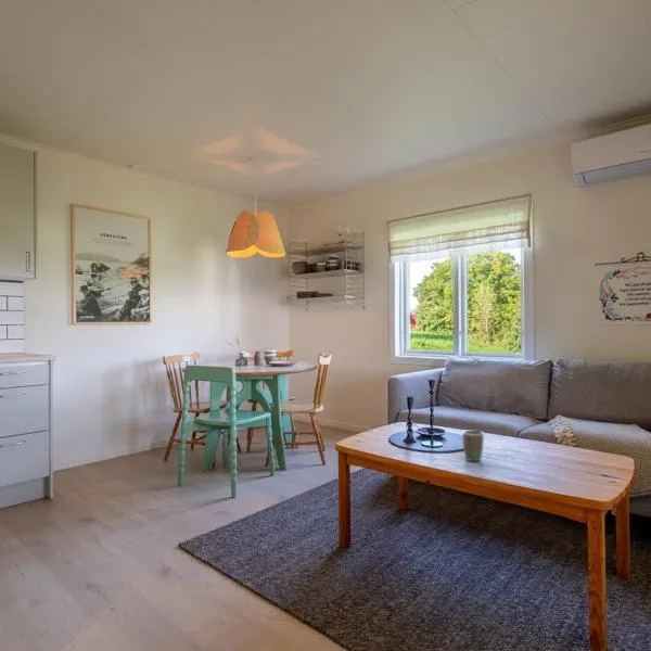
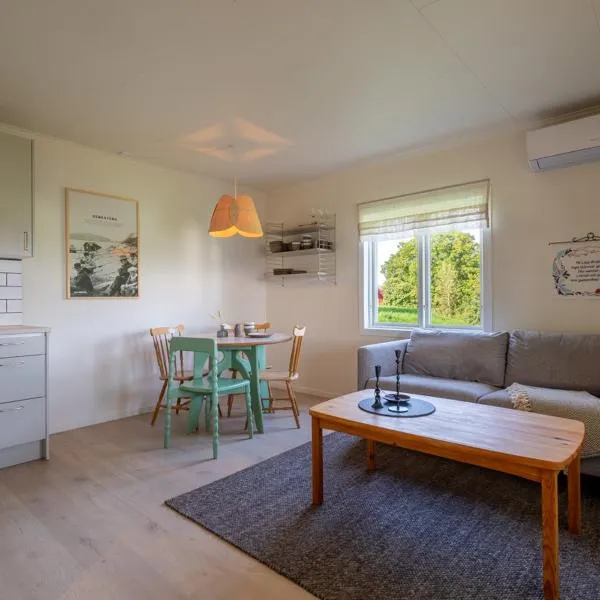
- mug (471, 446)
